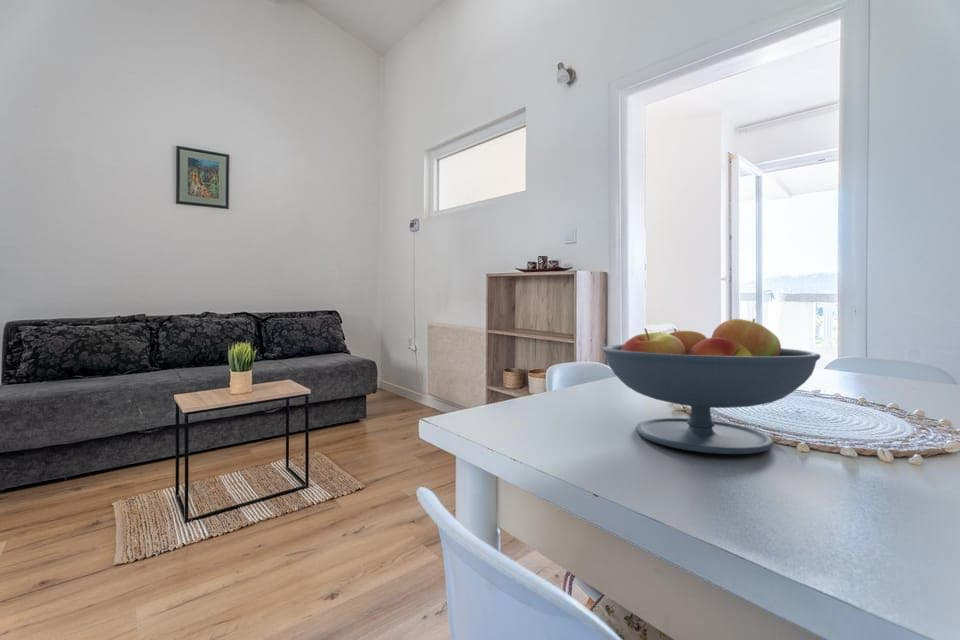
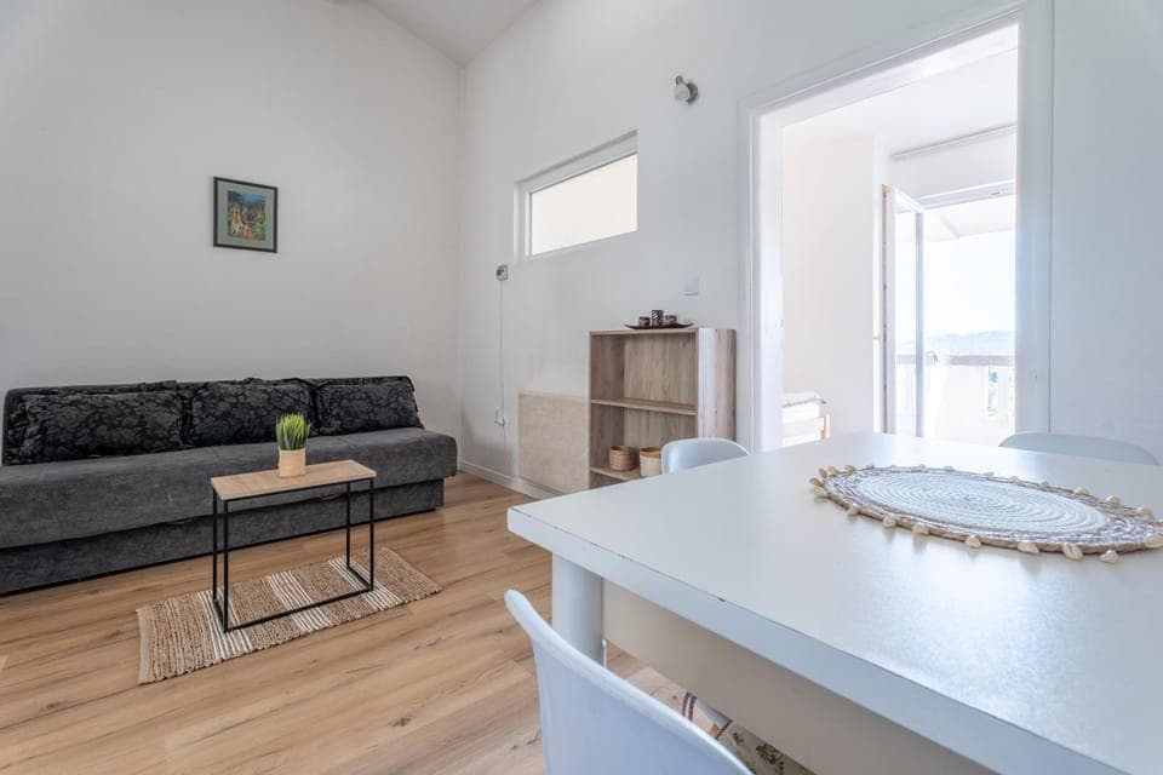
- fruit bowl (700, 377)
